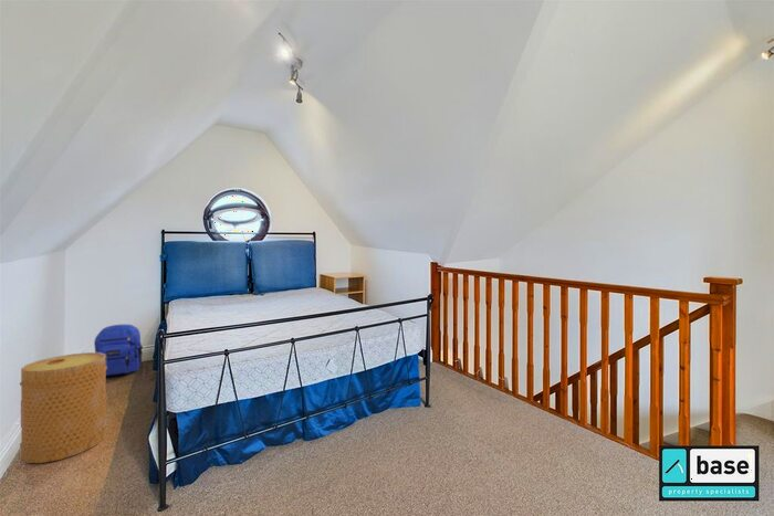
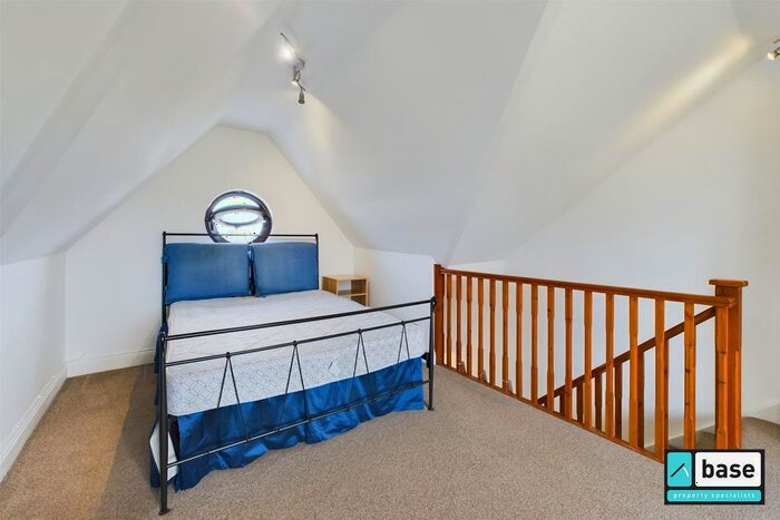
- backpack (119, 348)
- basket (66, 402)
